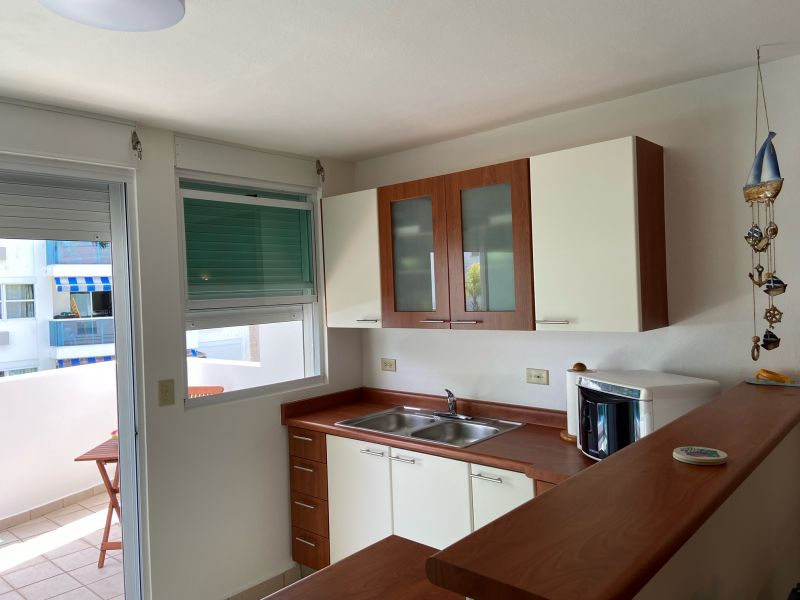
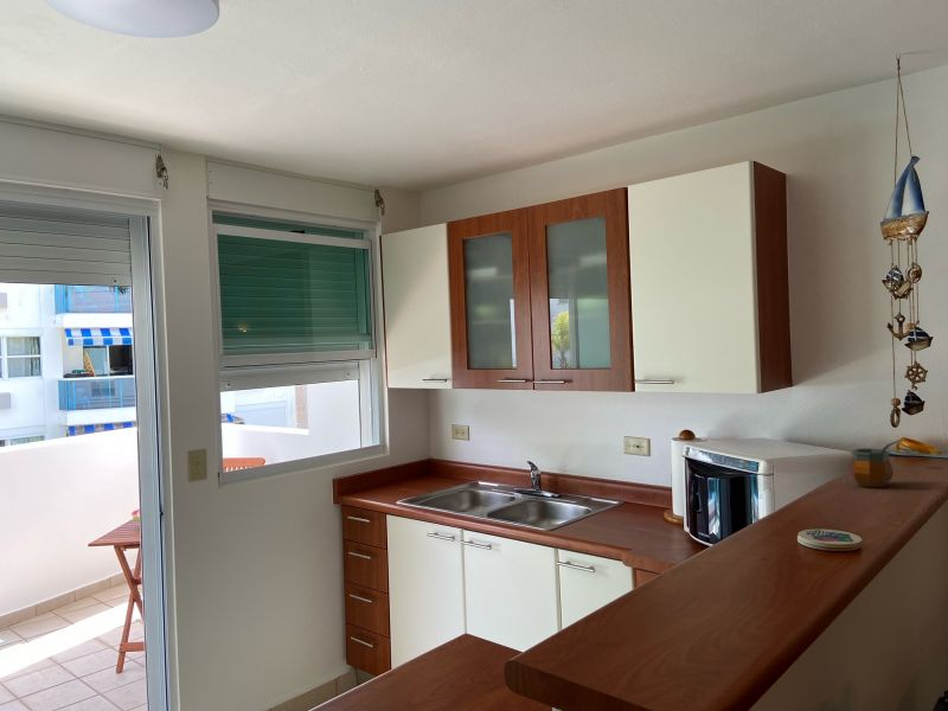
+ gourd (877, 461)
